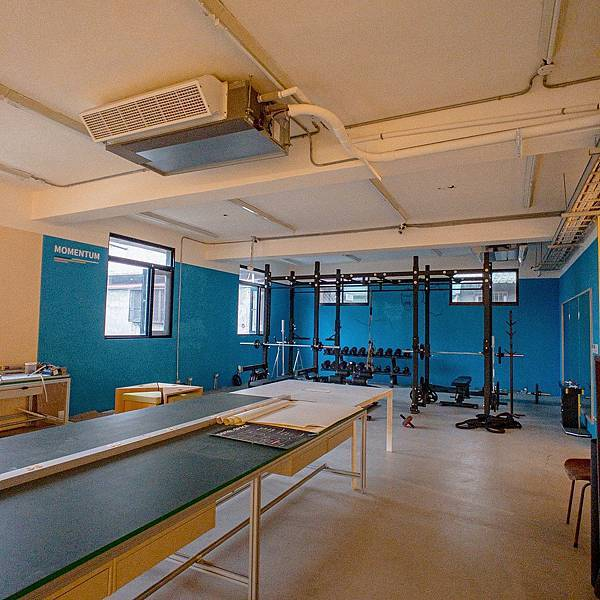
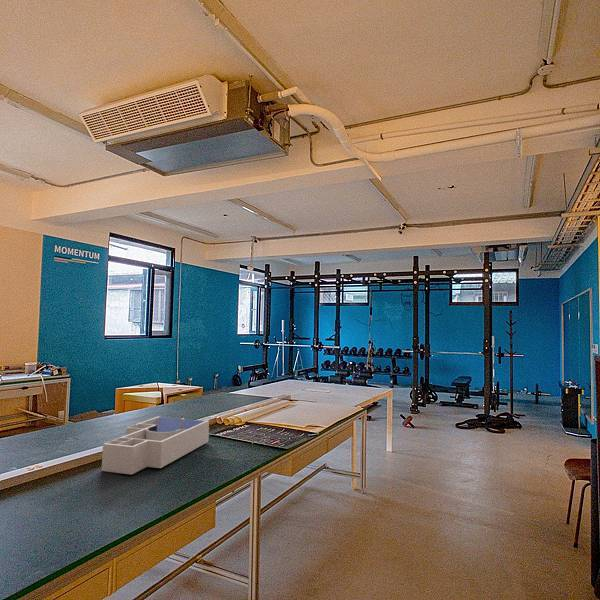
+ desk organizer (153, 441)
